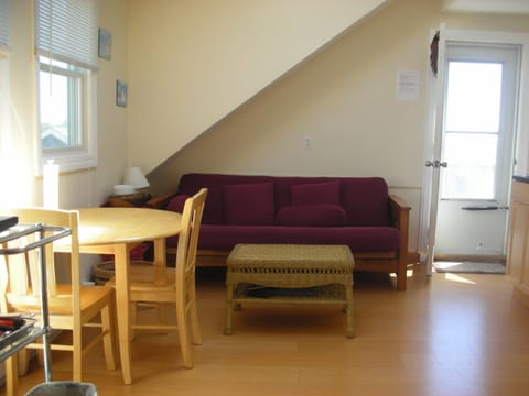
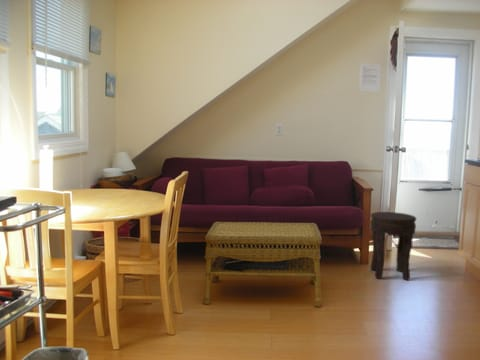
+ side table (397, 246)
